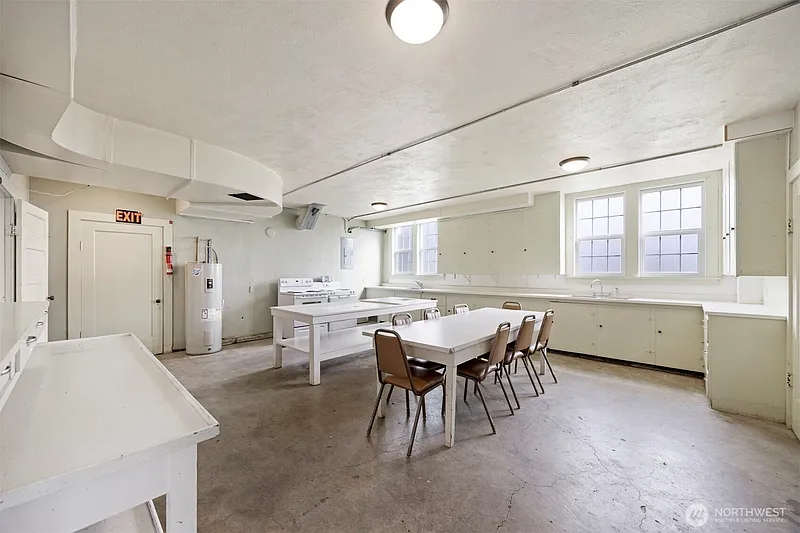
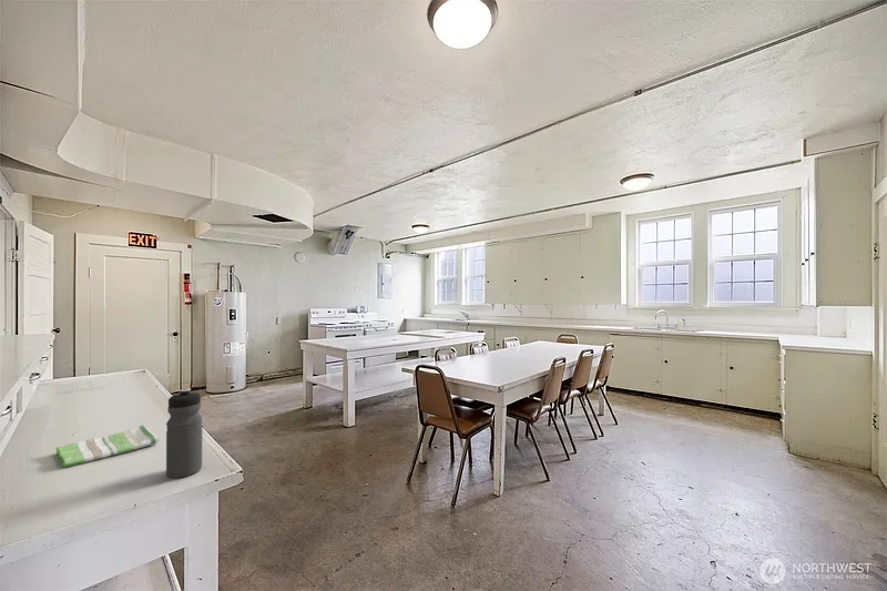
+ dish towel (109, 444)
+ water bottle (184, 430)
